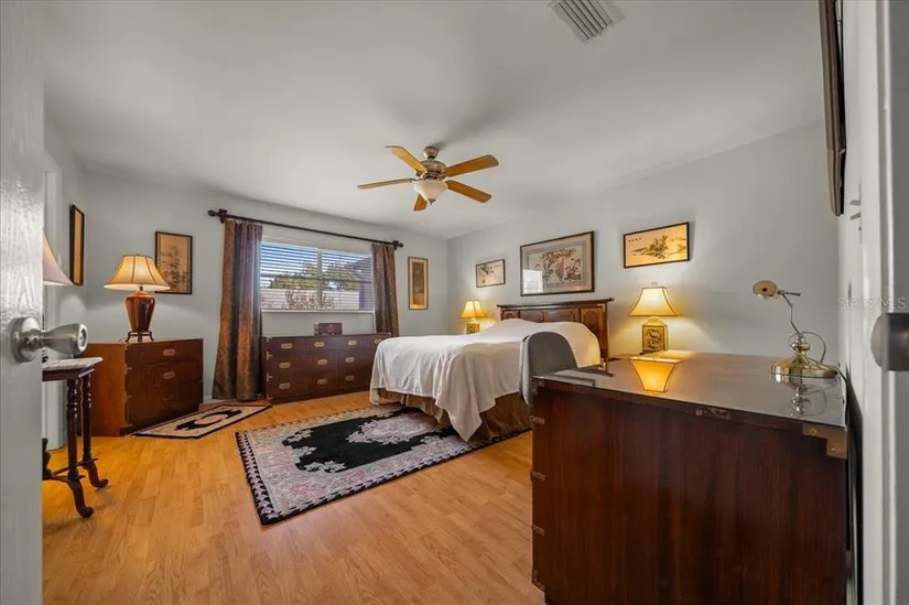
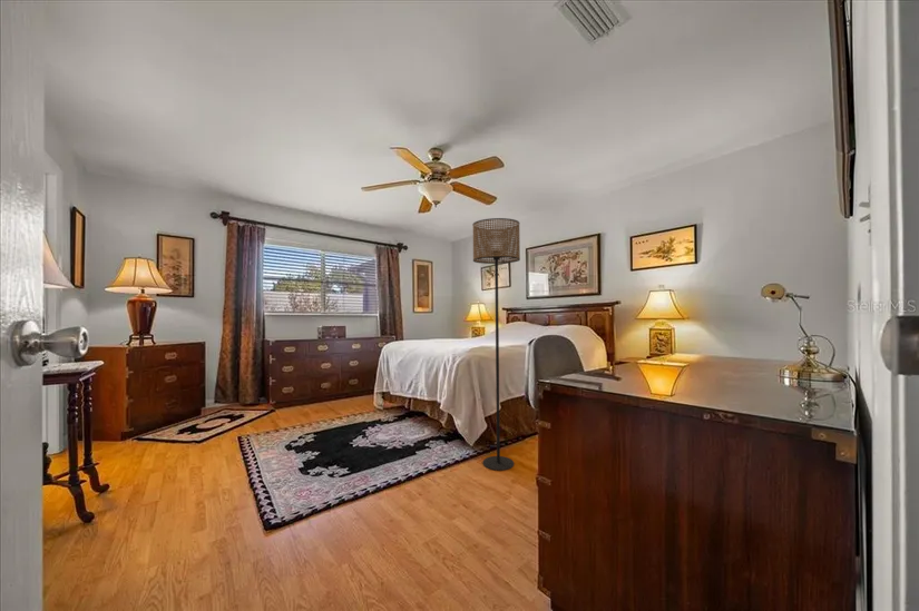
+ floor lamp (497, 343)
